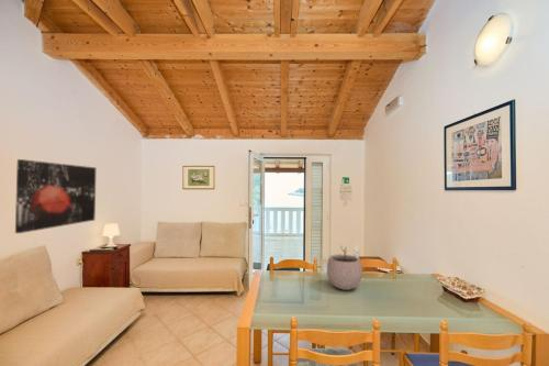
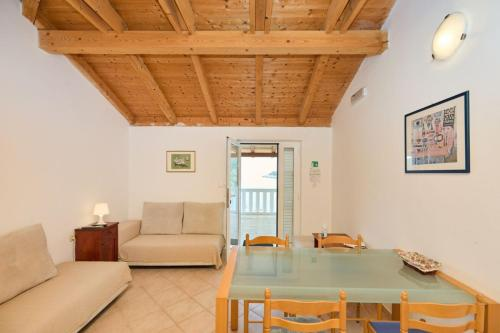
- plant pot (344, 266)
- wall art (61, 195)
